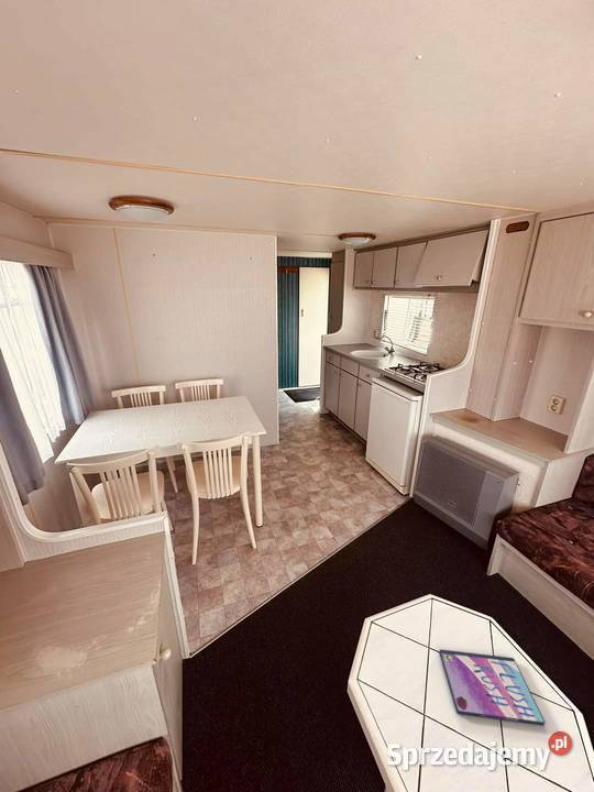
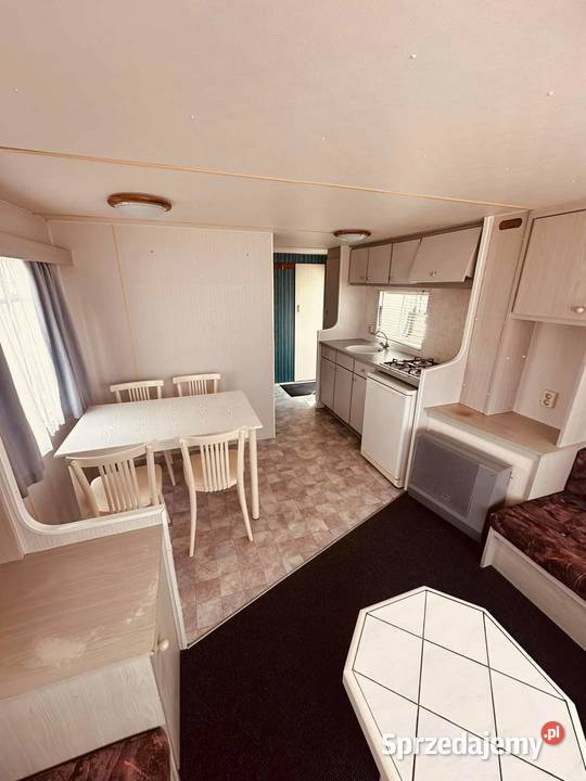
- video game case (486, 683)
